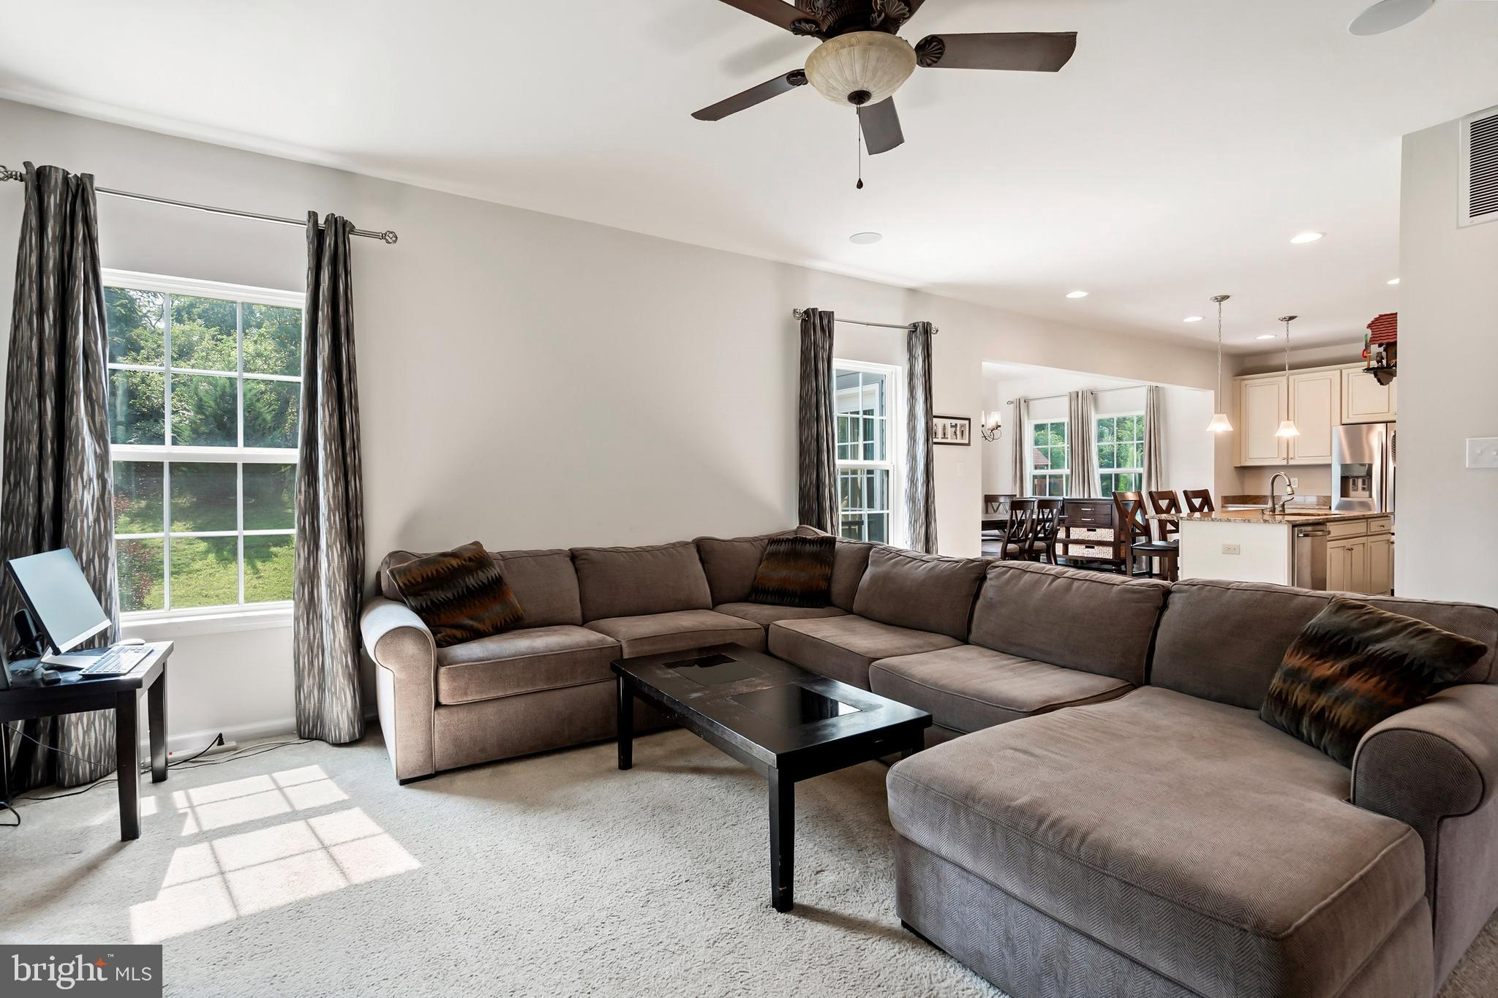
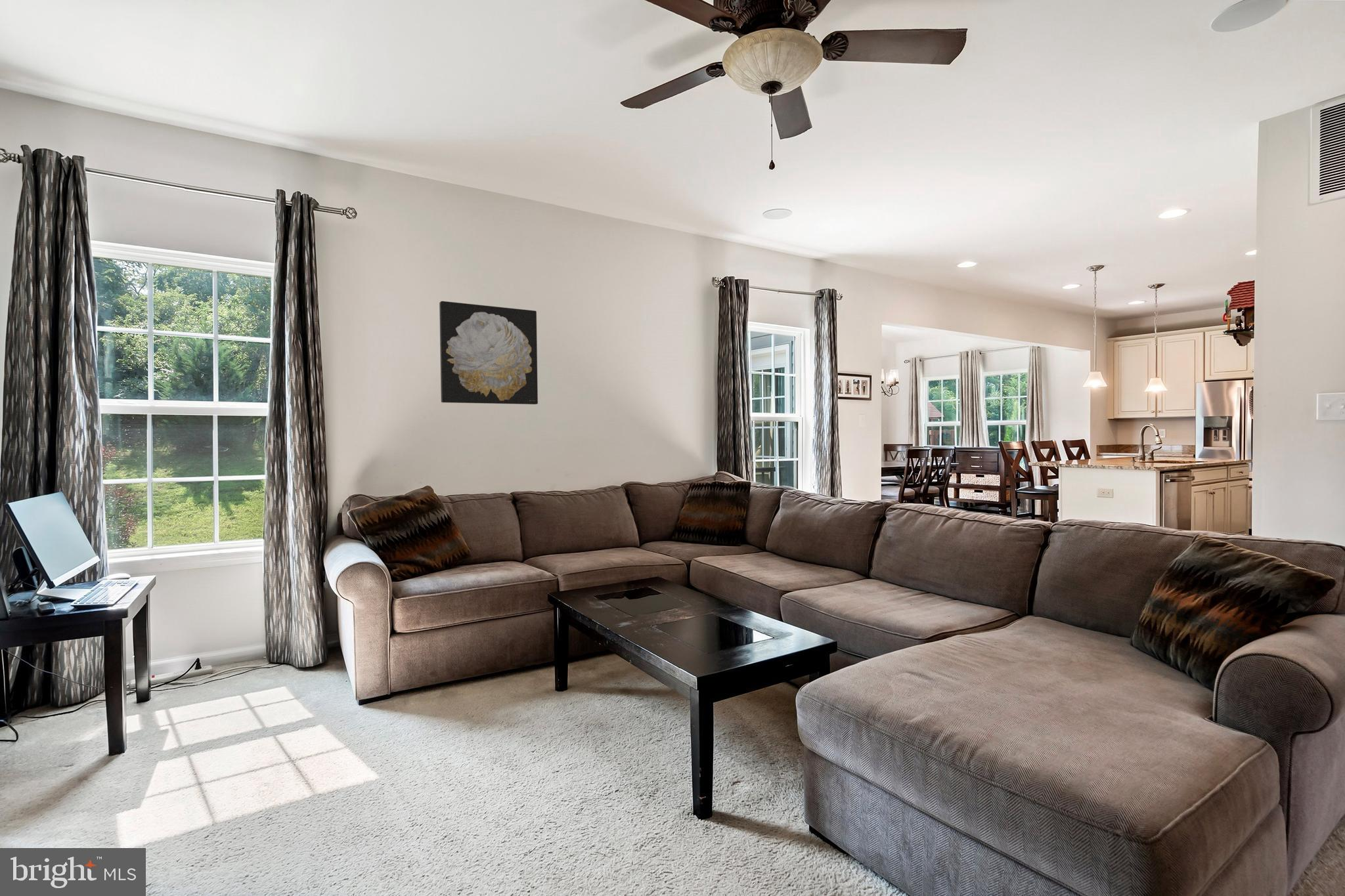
+ wall art (490, 354)
